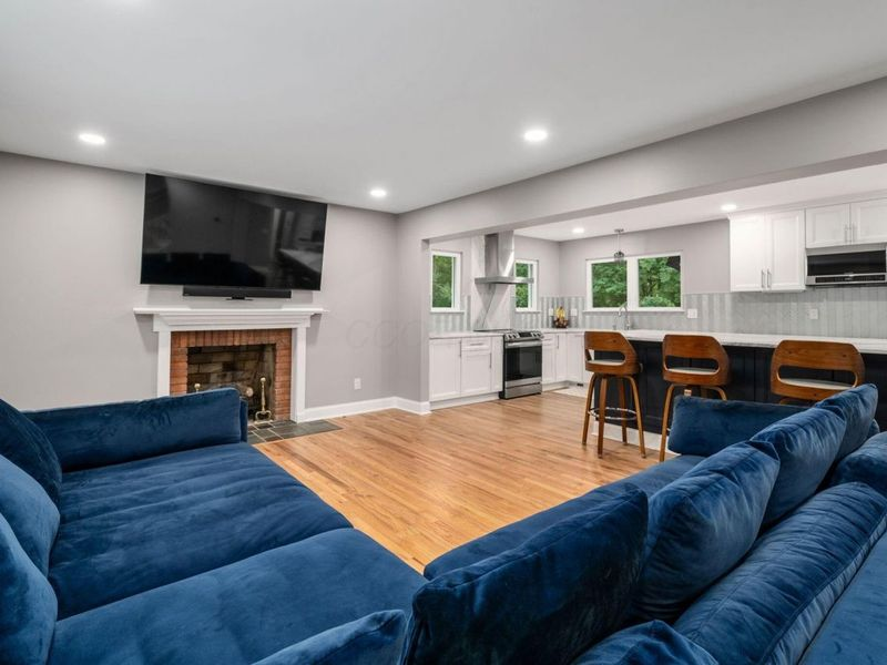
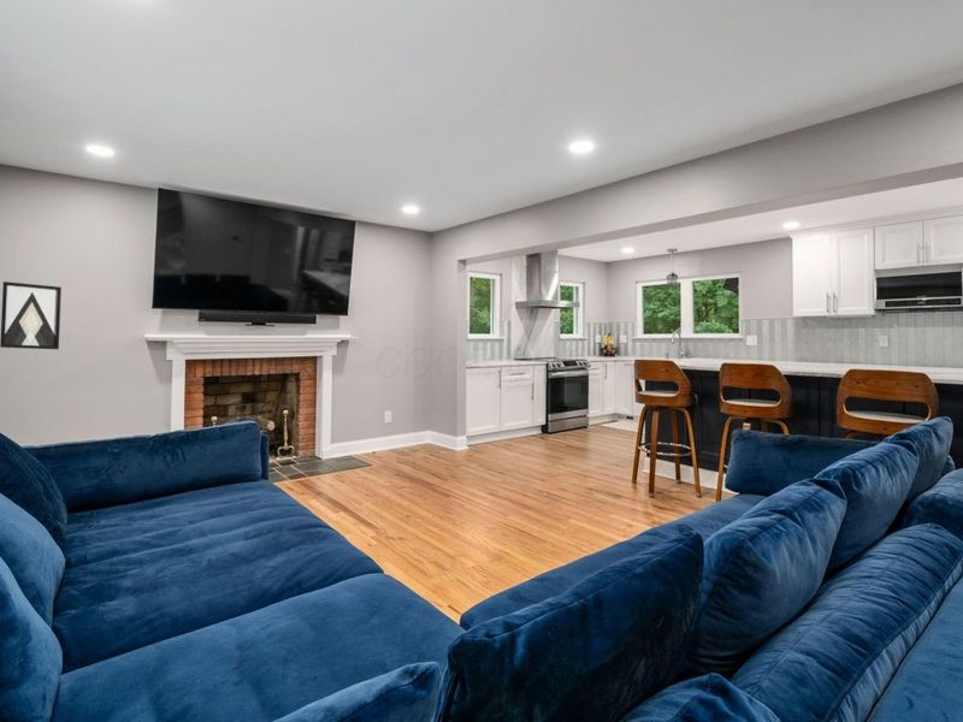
+ wall art (31, 315)
